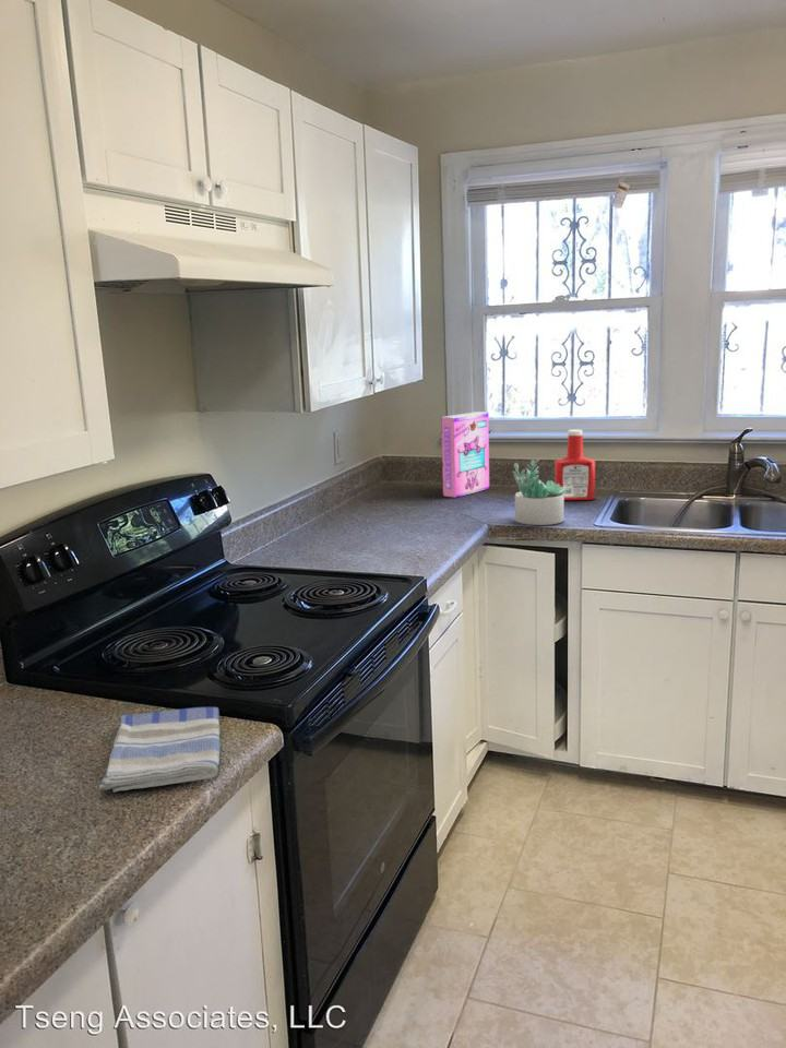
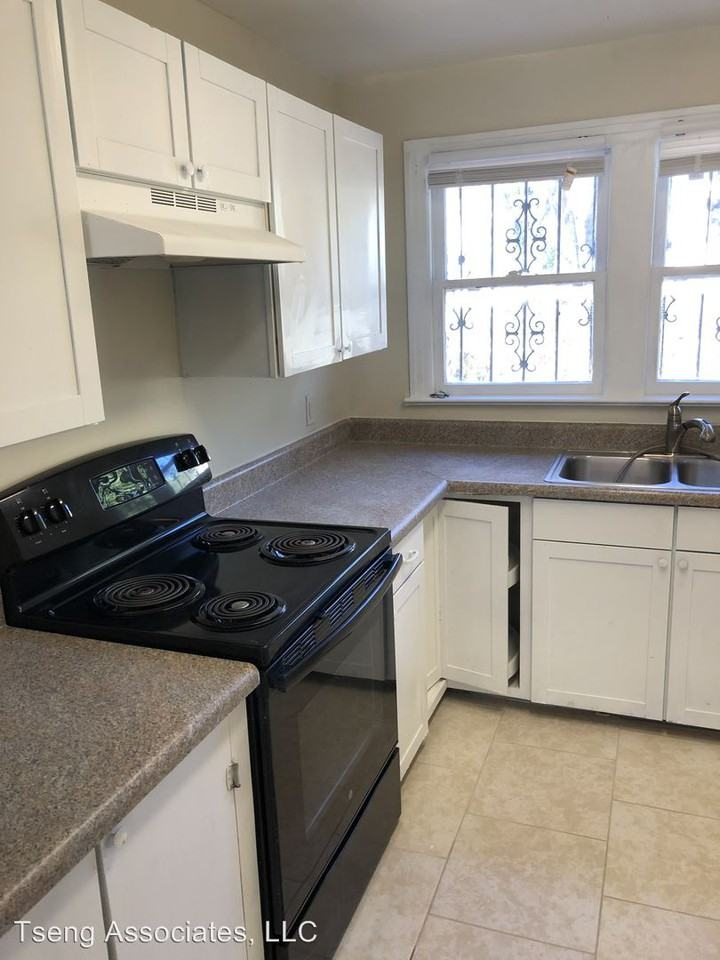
- dish towel (165, 743)
- cereal box (465, 453)
- soap bottle (574, 464)
- succulent plant (540, 489)
